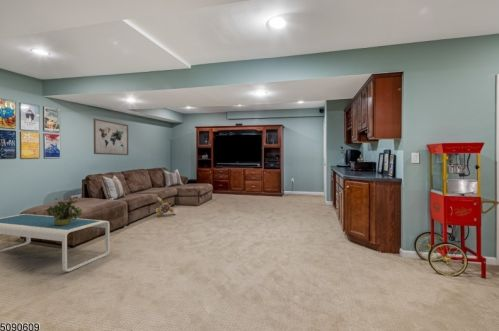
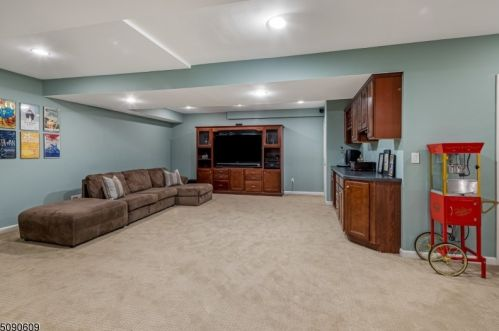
- wall art (112, 138)
- plush toy (164, 205)
- coffee table (43, 238)
- potted plant (64, 210)
